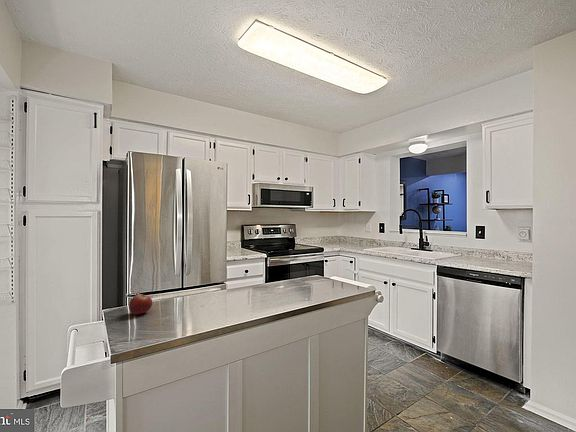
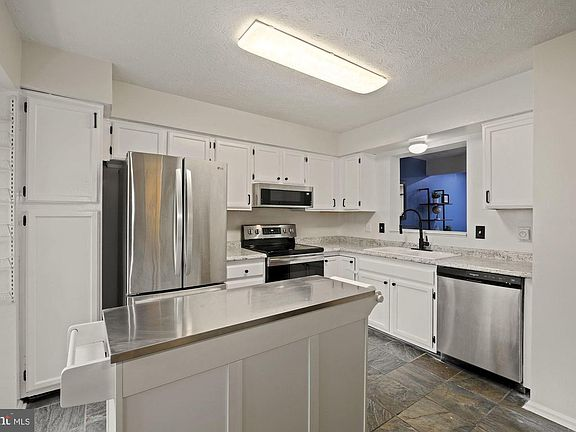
- fruit (140, 303)
